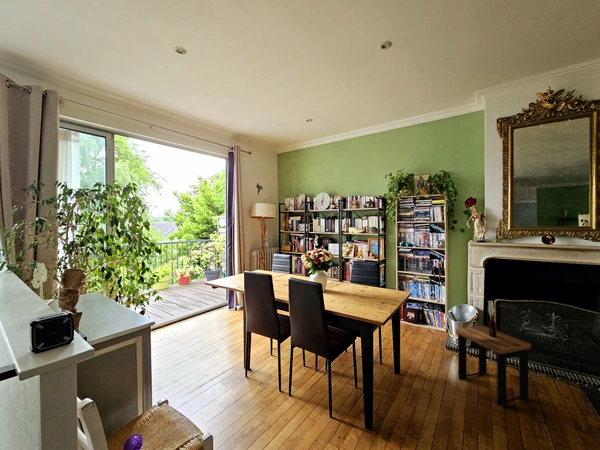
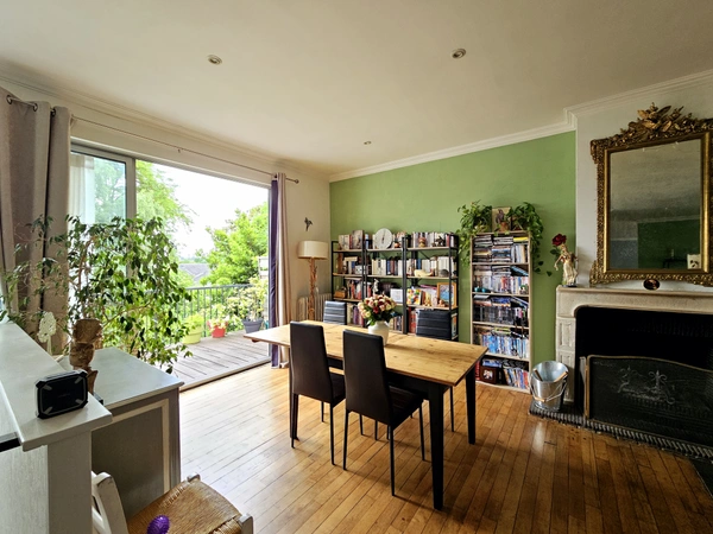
- side table (492, 350)
